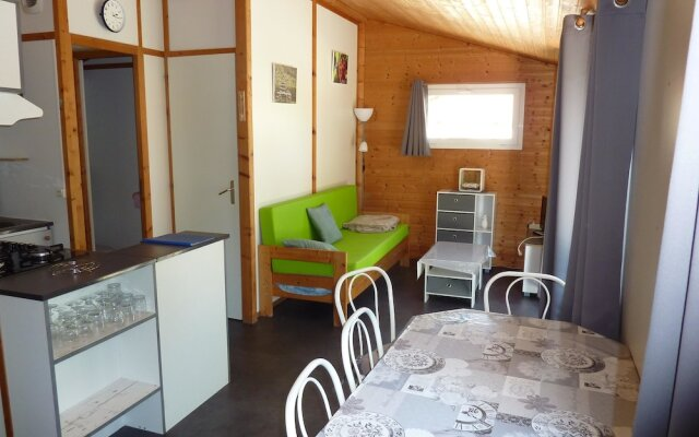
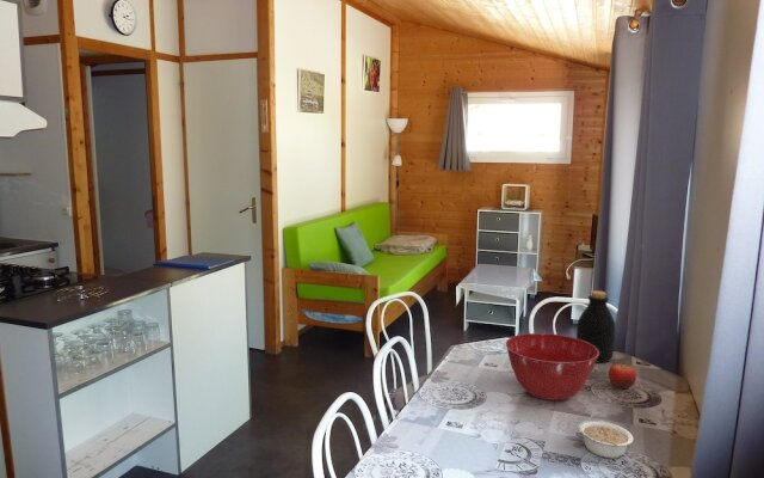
+ bottle (596, 325)
+ fruit (622, 374)
+ legume (606, 440)
+ mixing bowl (549, 368)
